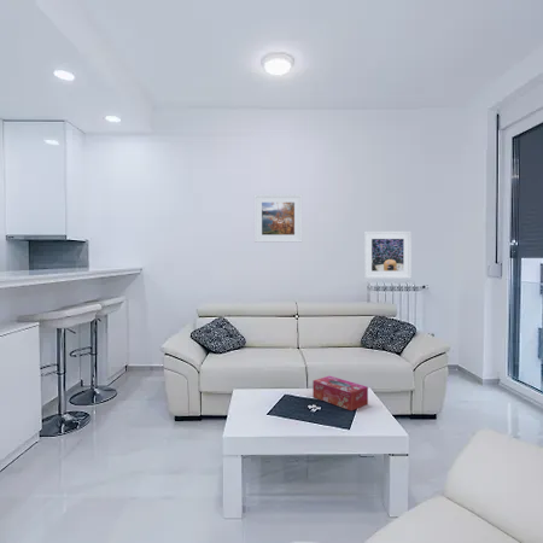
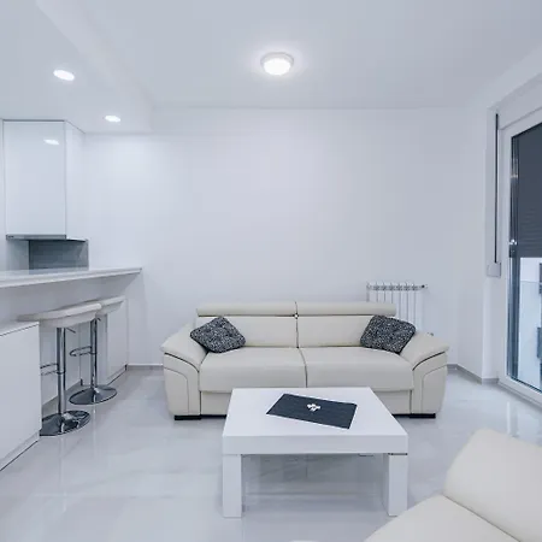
- tissue box (339, 391)
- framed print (387, 255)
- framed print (278, 218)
